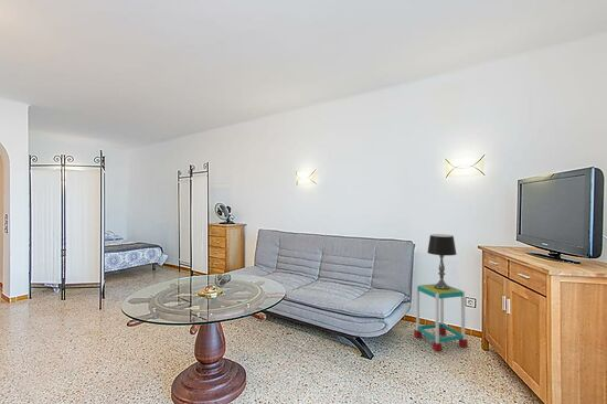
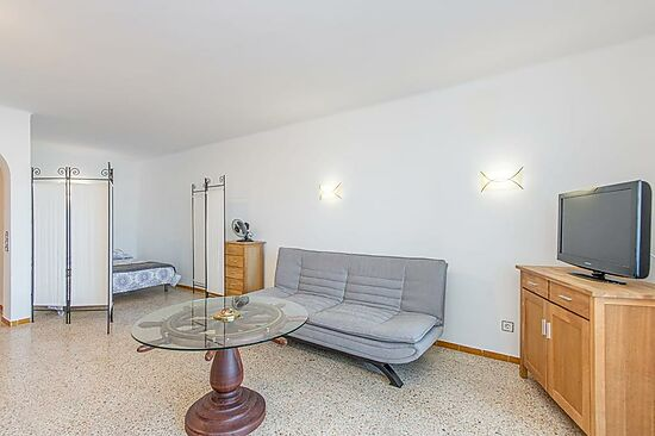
- table lamp (441, 261)
- side table (438, 315)
